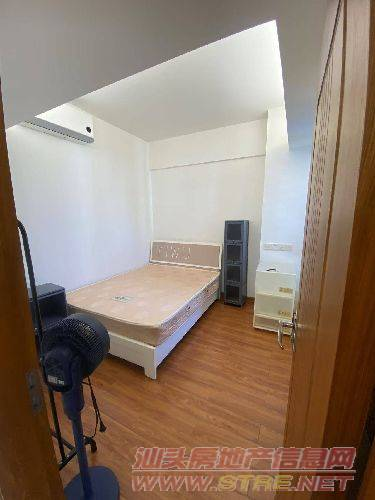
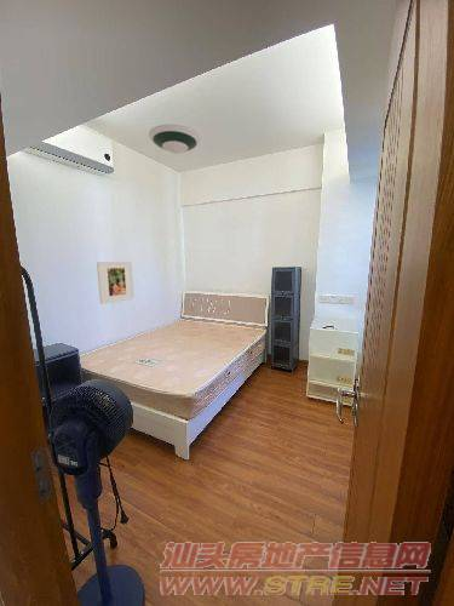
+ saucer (174, 144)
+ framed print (116, 281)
